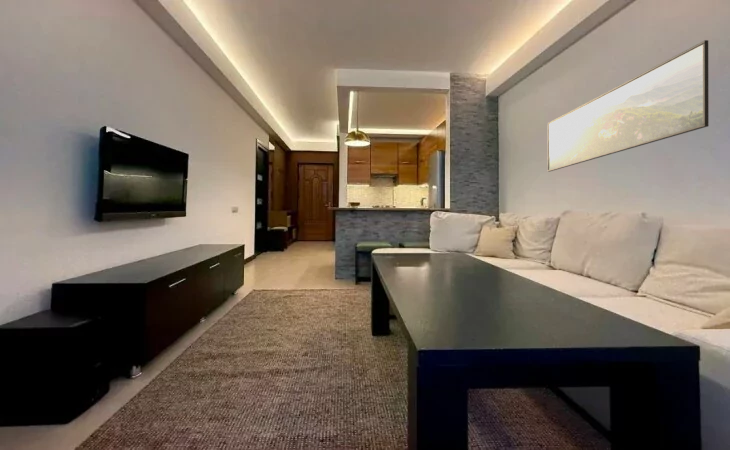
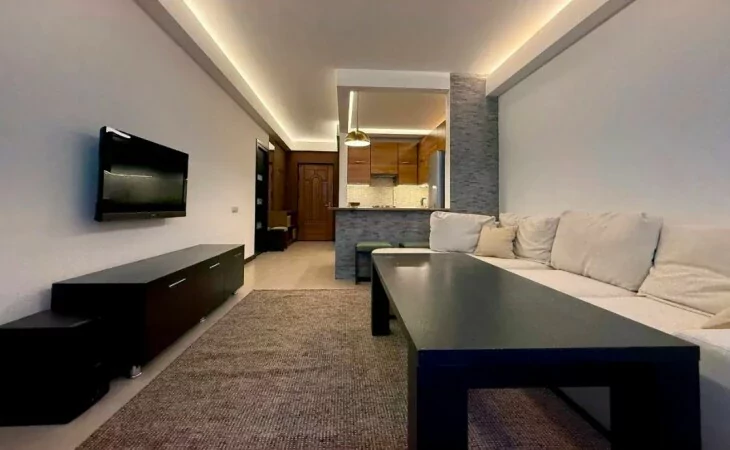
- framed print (605, 124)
